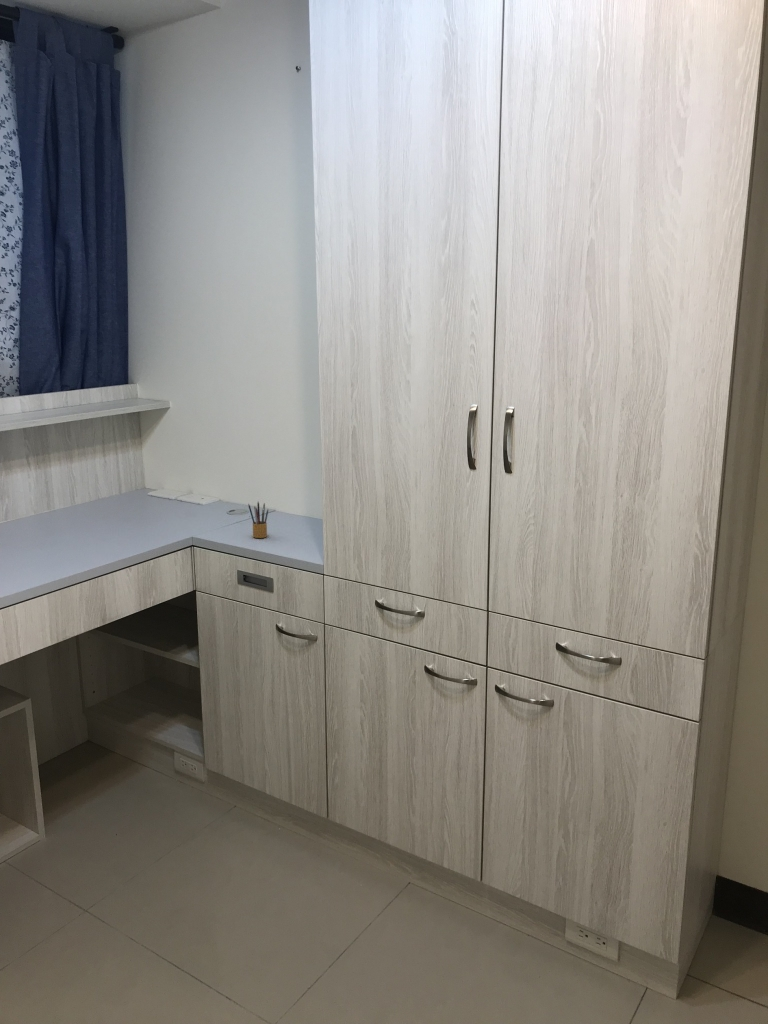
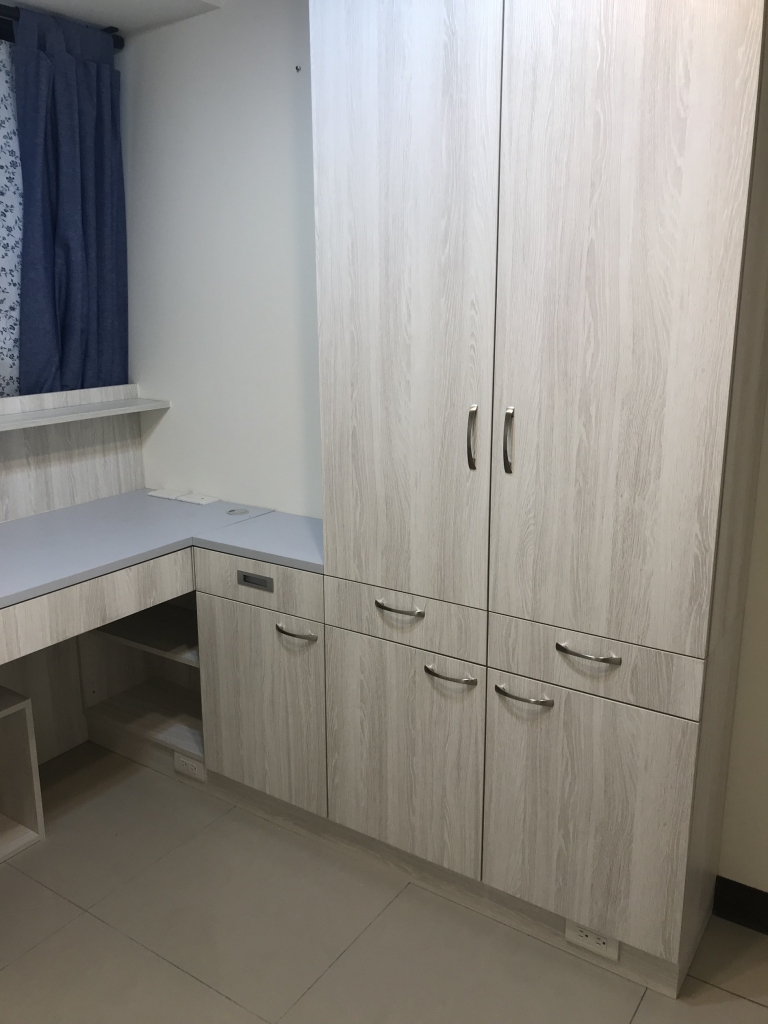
- pencil box (258, 519)
